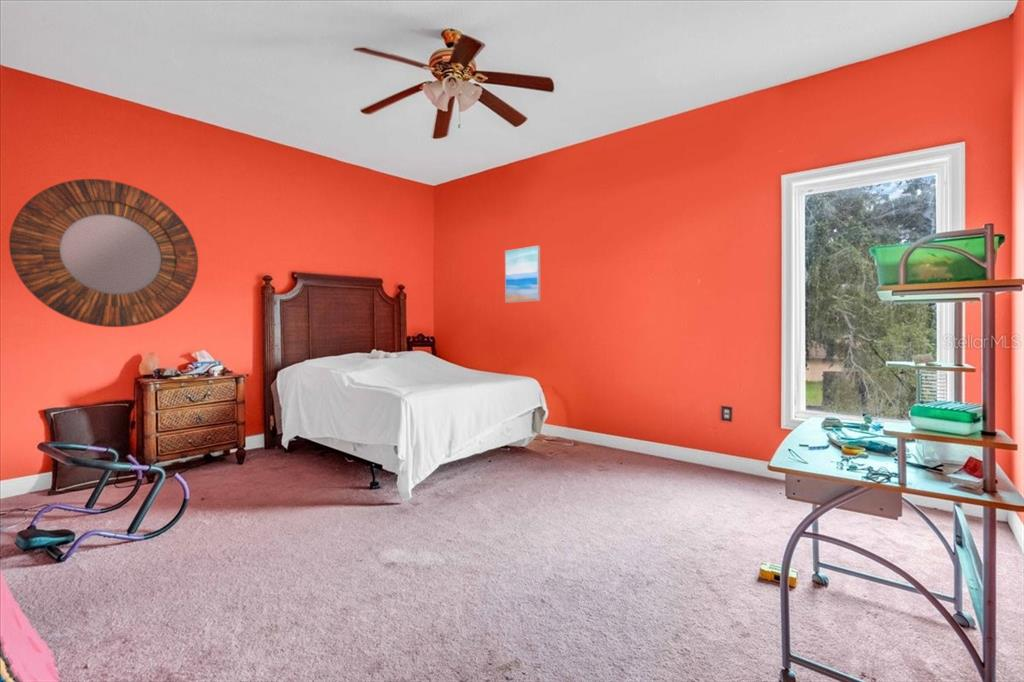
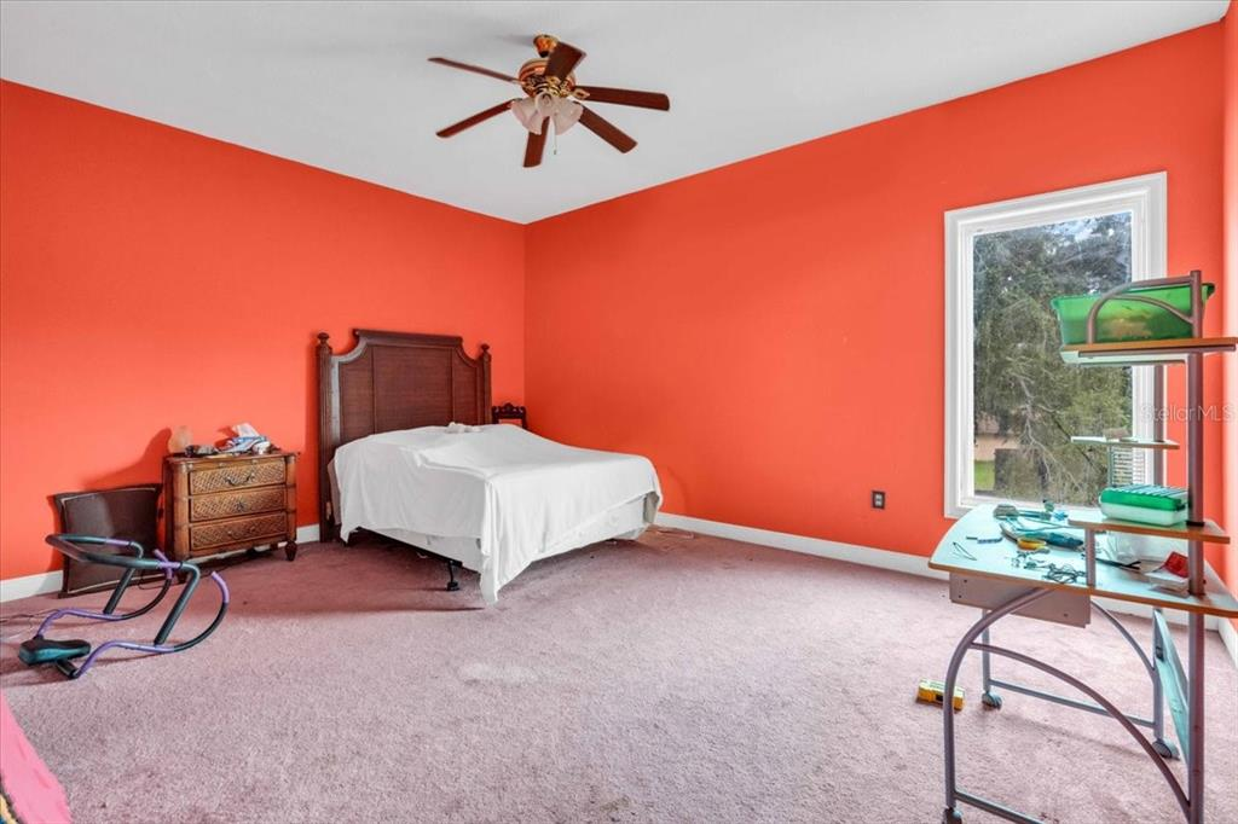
- wall art (522, 275)
- home mirror (114, 254)
